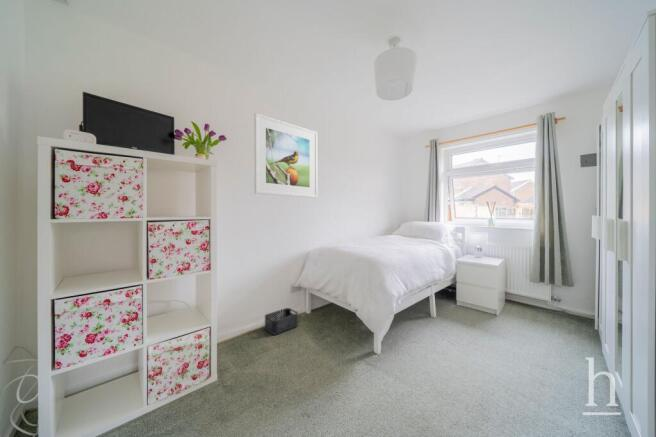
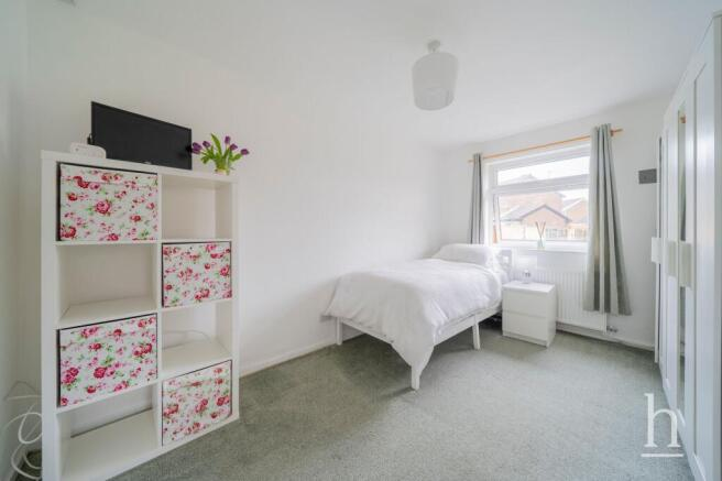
- storage bin (281, 320)
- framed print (288, 159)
